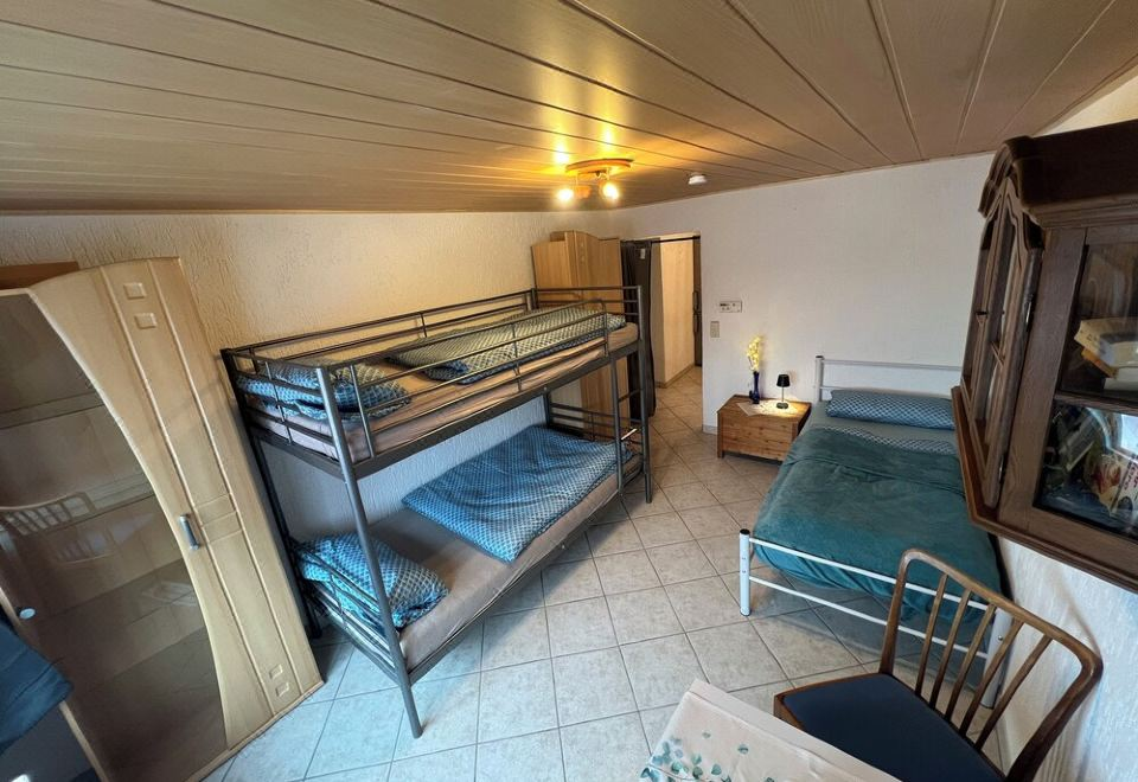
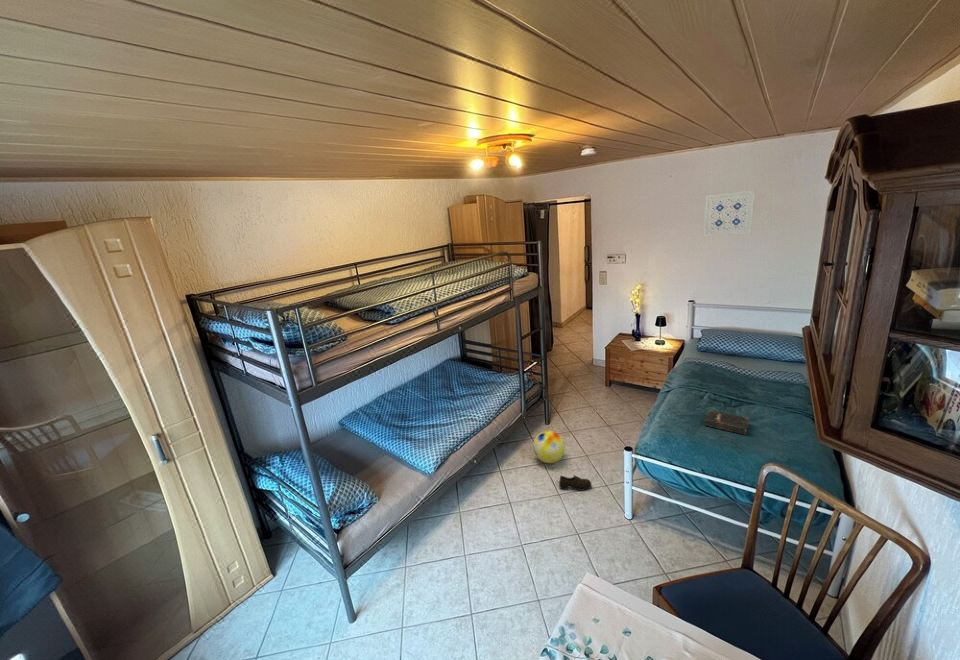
+ ball (548, 446)
+ wall art (728, 214)
+ shoe (575, 481)
+ hardback book (726, 422)
